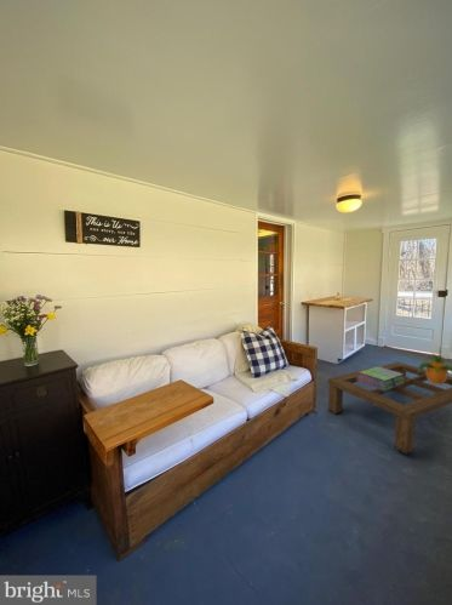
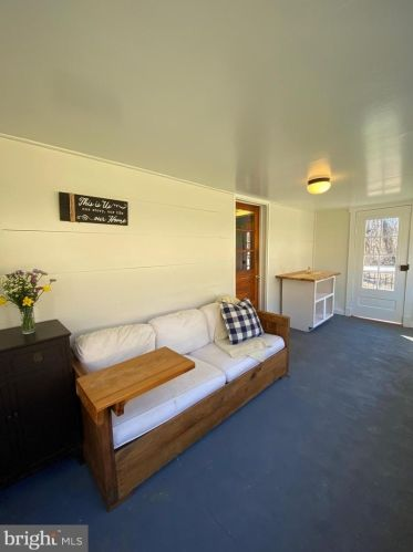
- coffee table (402, 394)
- stack of books (381, 377)
- potted plant (436, 367)
